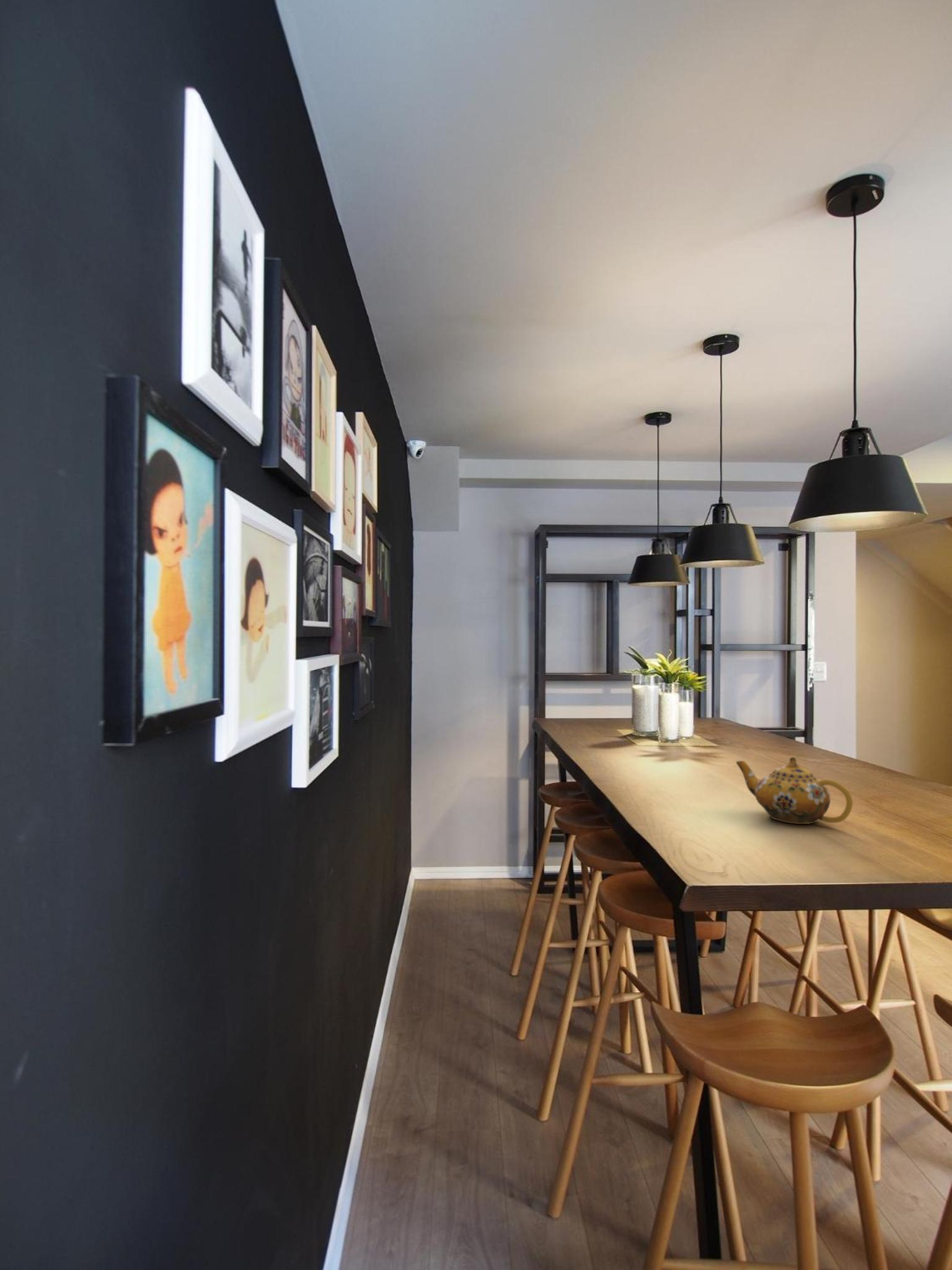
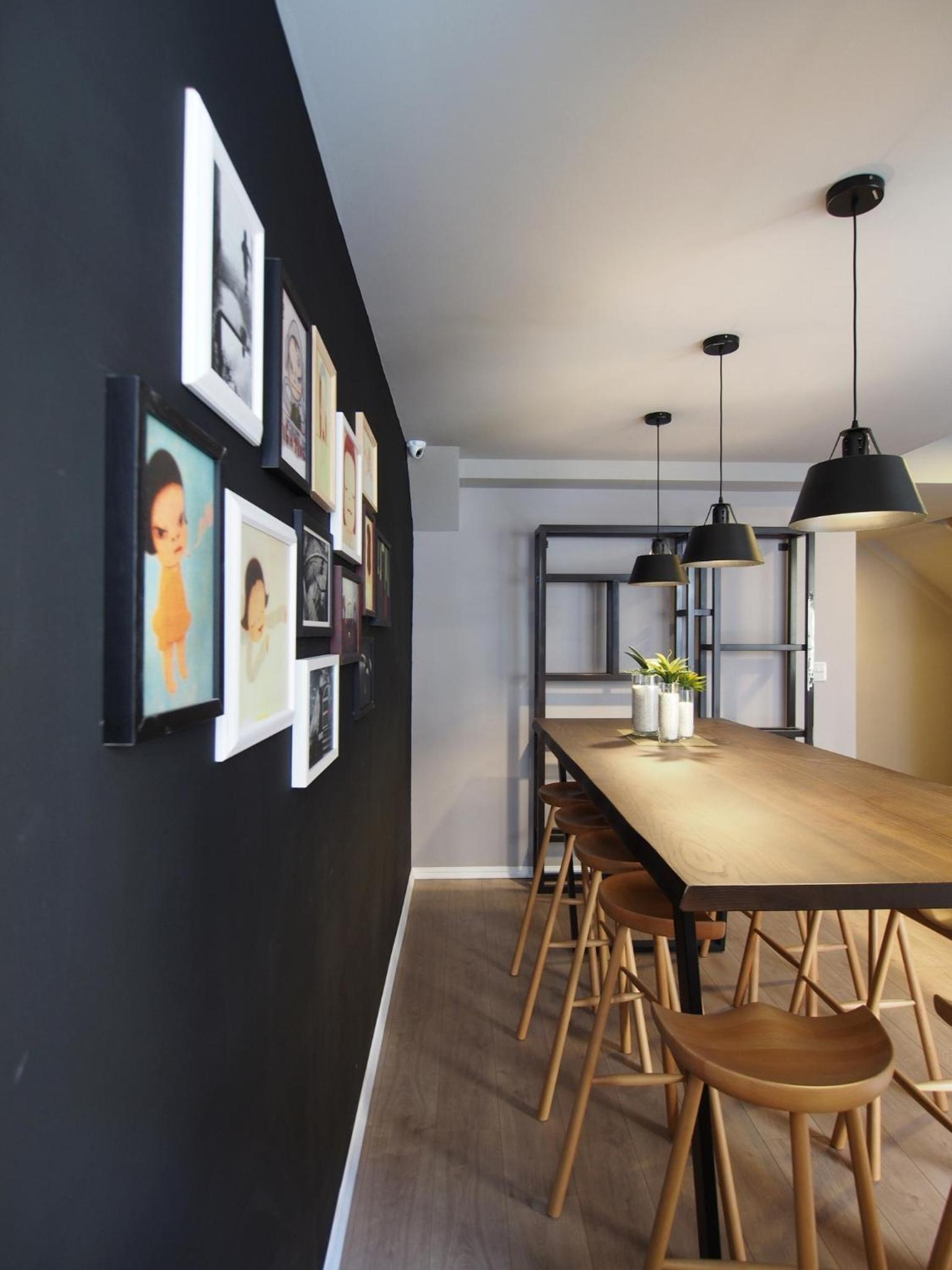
- teapot (791, 788)
